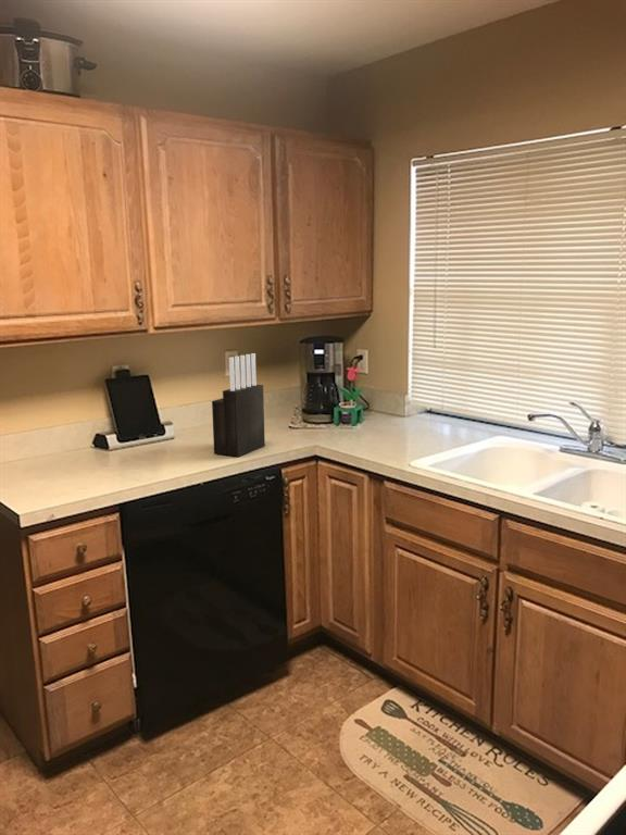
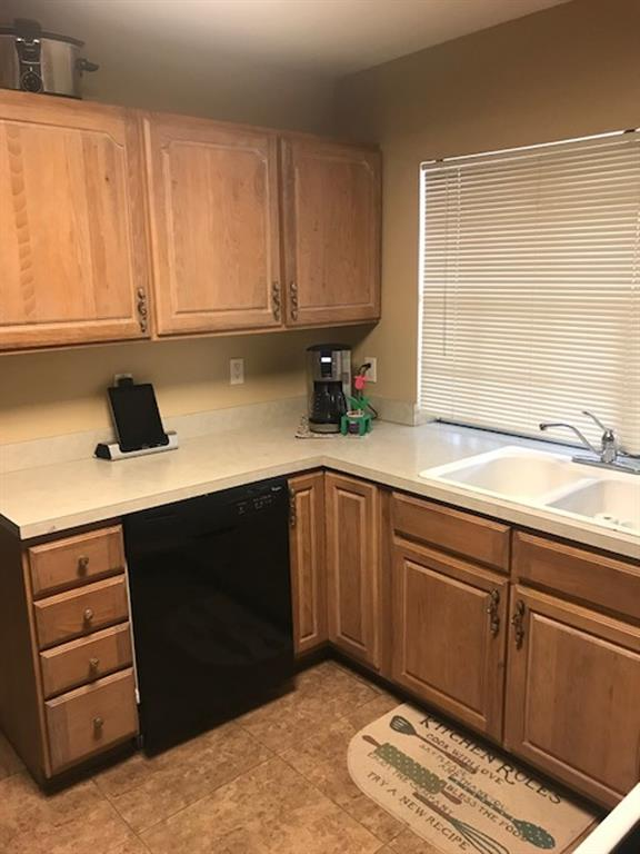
- knife block (235, 402)
